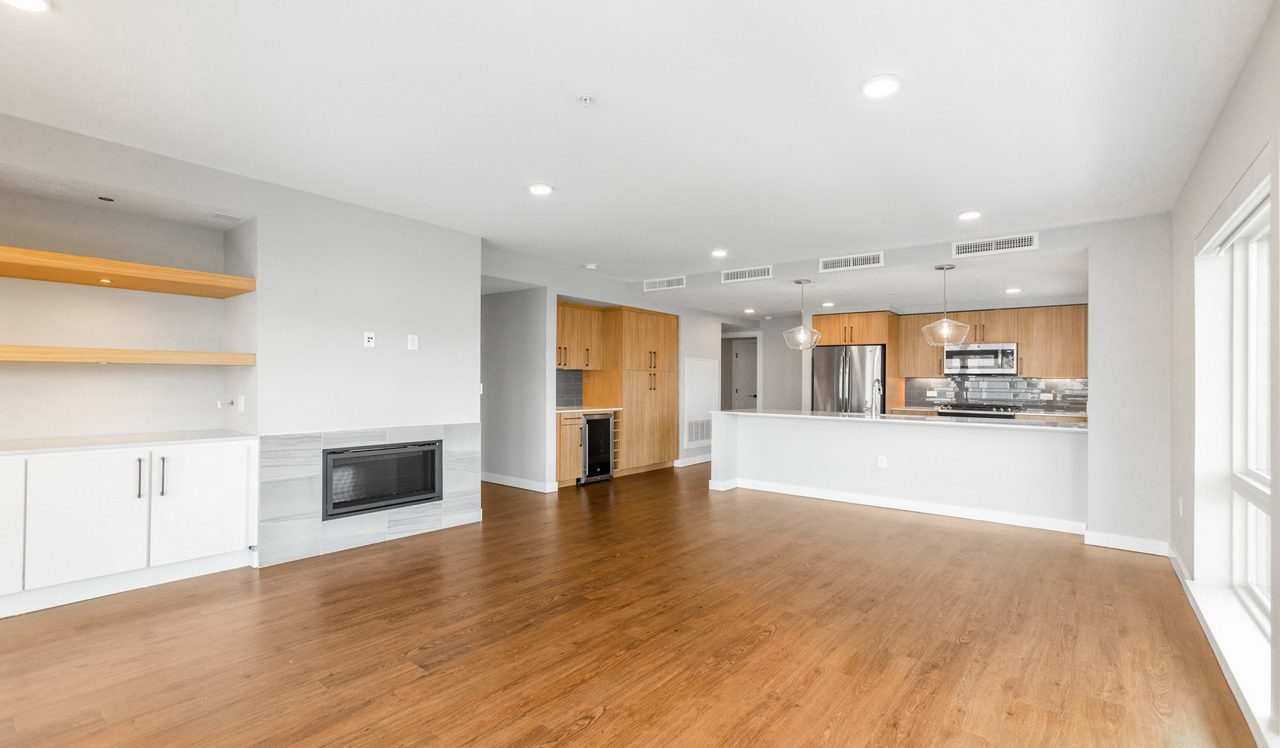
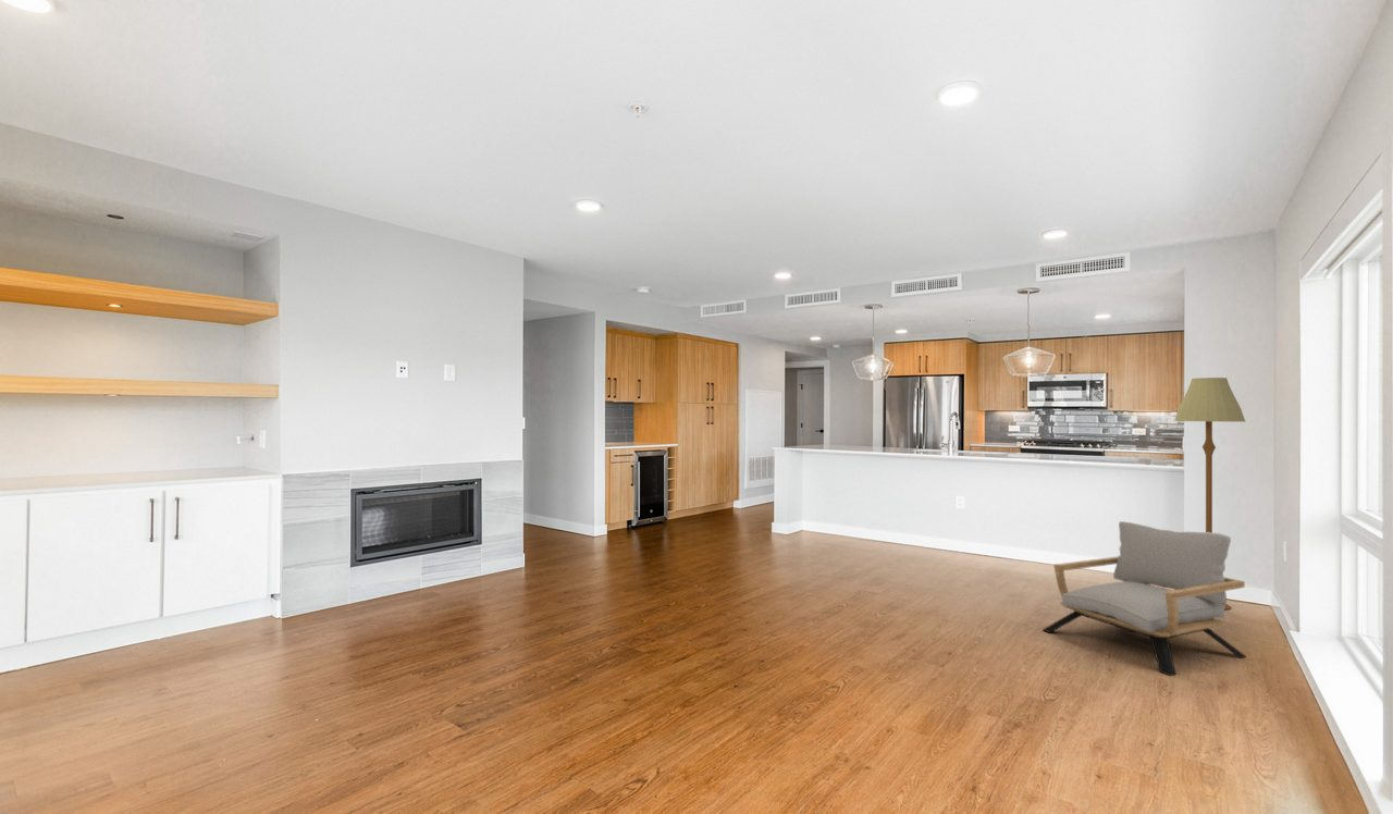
+ floor lamp (1208, 491)
+ armchair (1141, 585)
